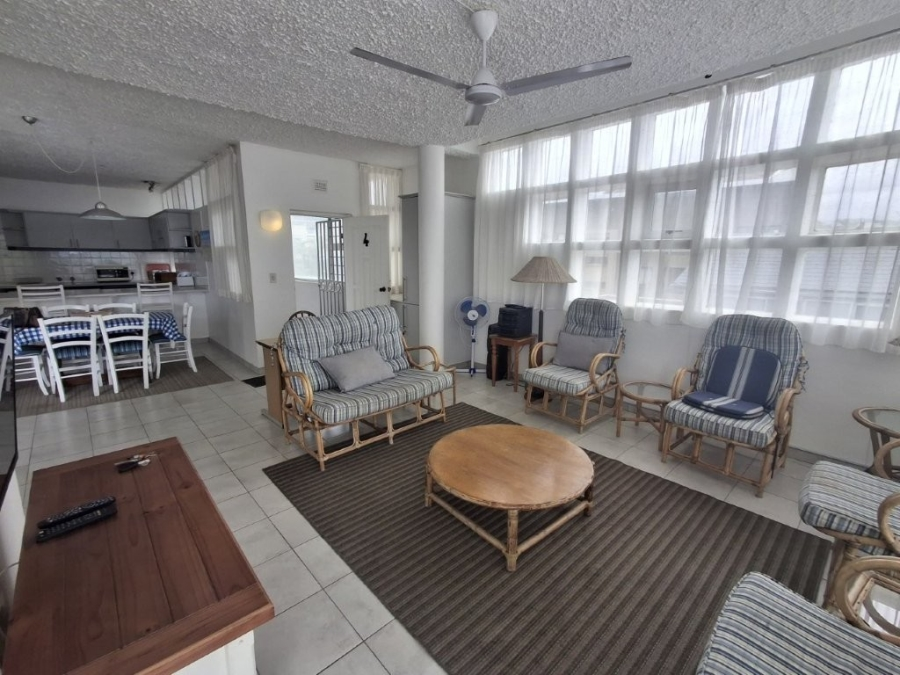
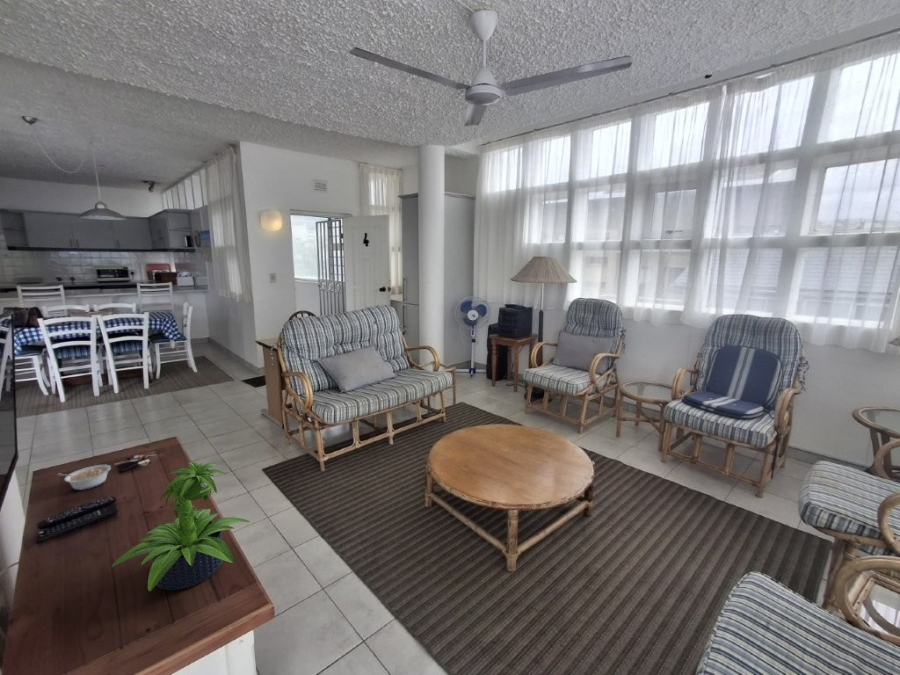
+ legume (87, 477)
+ potted plant (182, 518)
